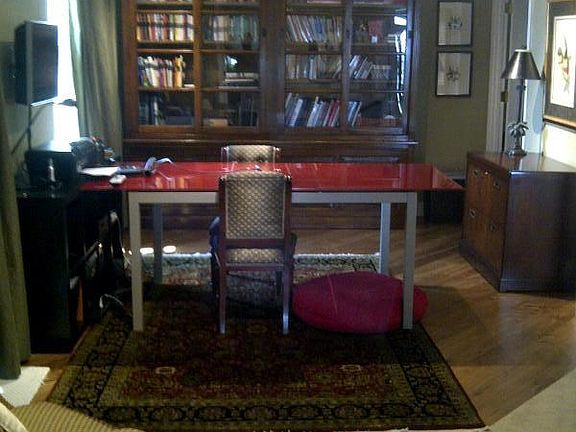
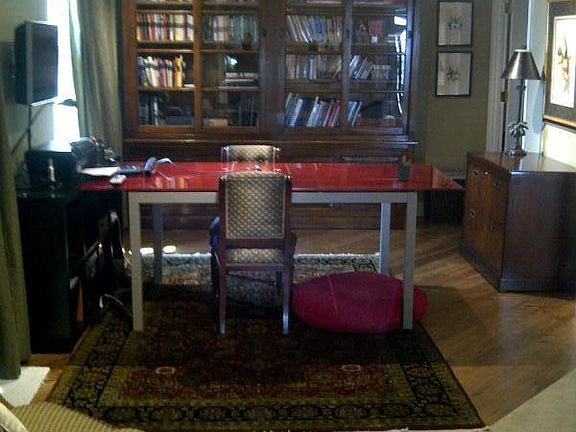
+ pen holder (403, 168)
